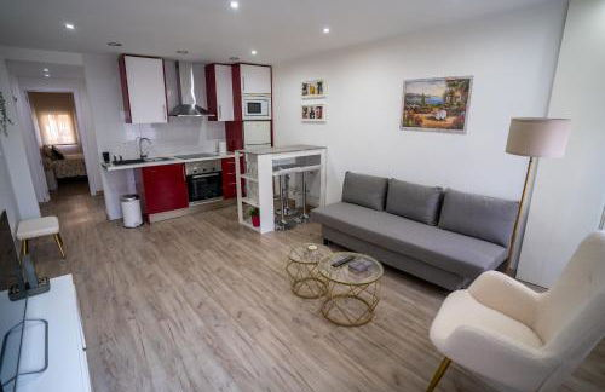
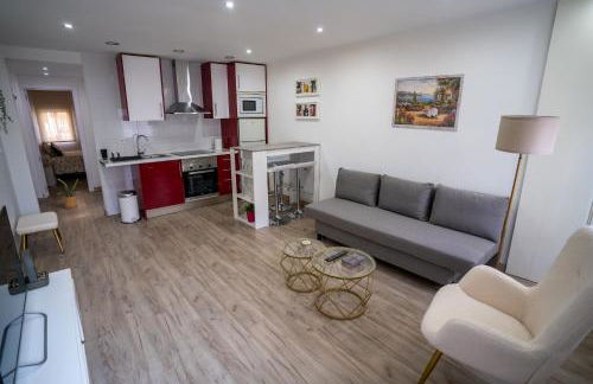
+ house plant (68, 193)
